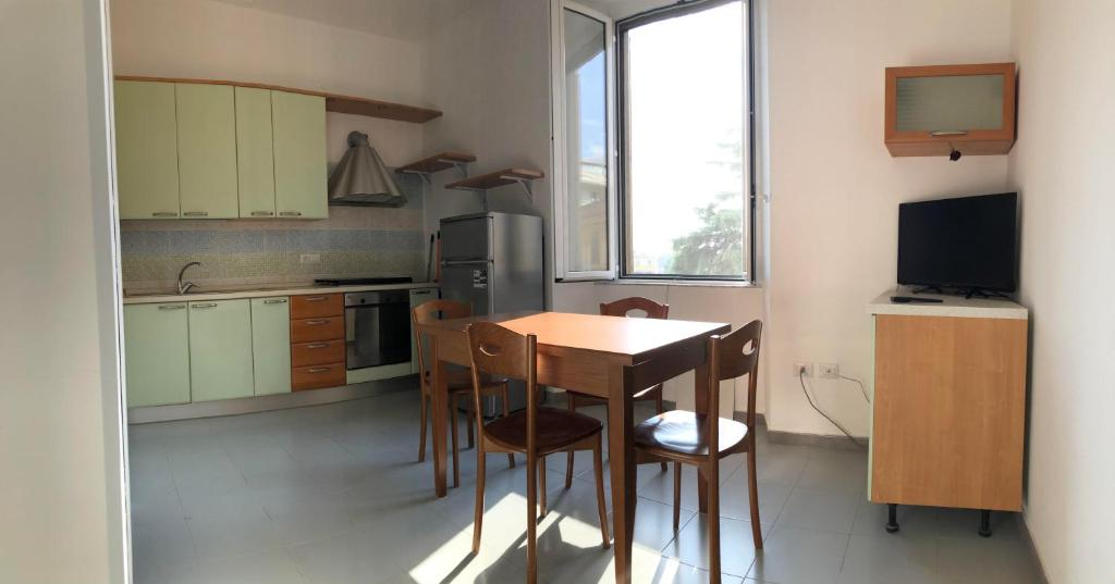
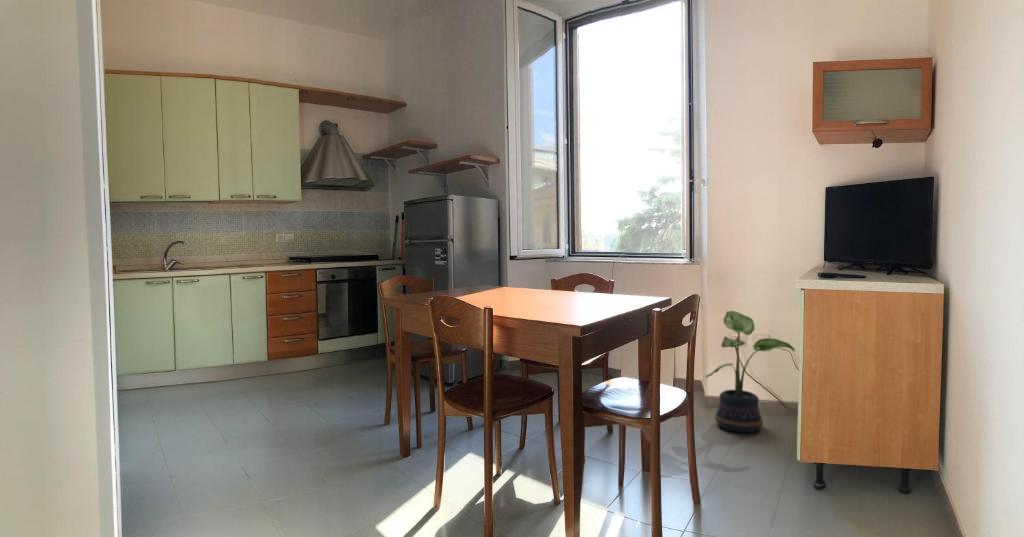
+ potted plant (744, 371)
